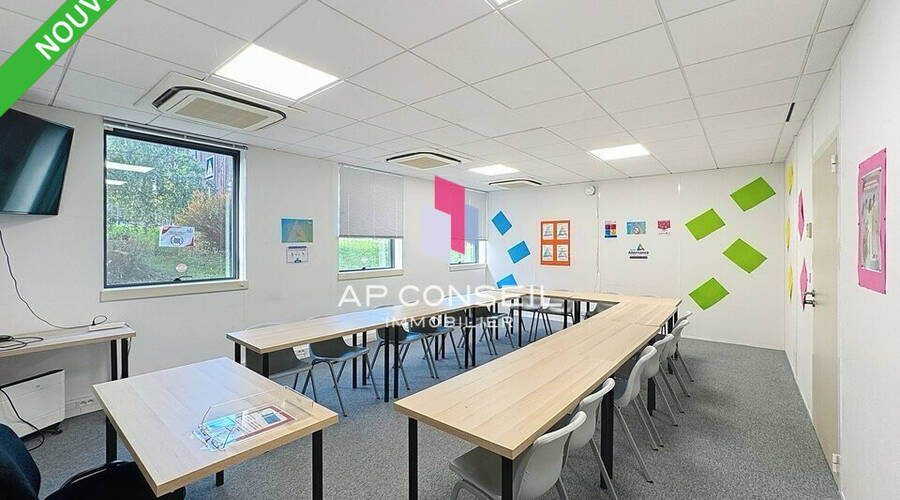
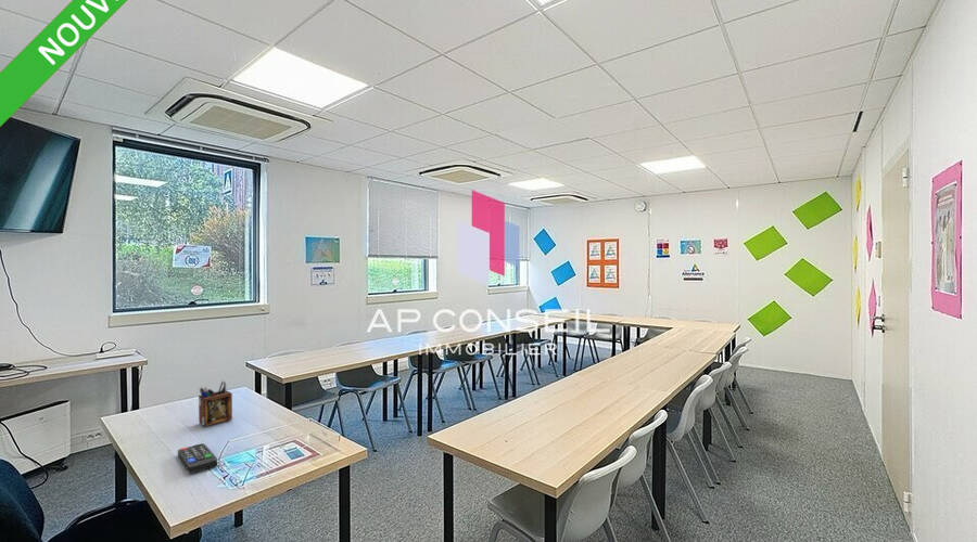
+ remote control (196, 456)
+ desk organizer (215, 402)
